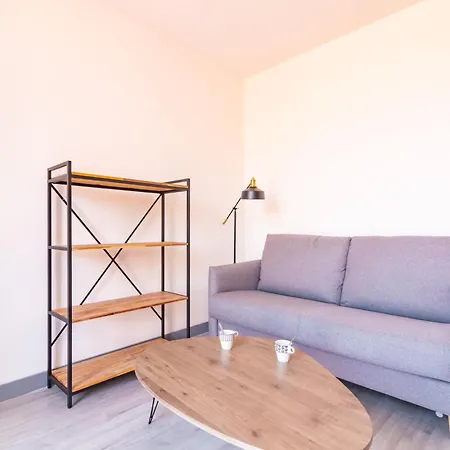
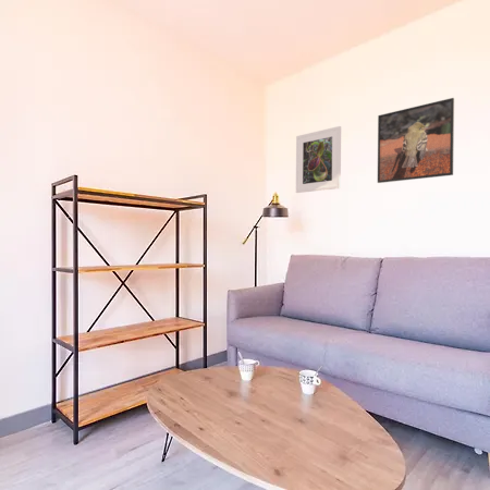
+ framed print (413, 143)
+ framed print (317, 160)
